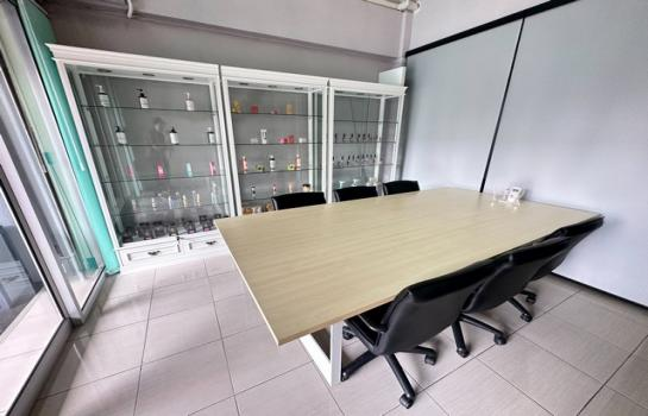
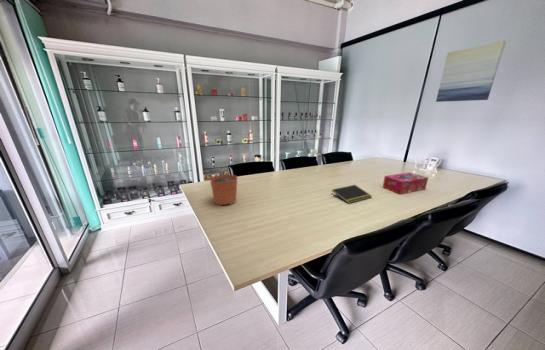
+ plant pot (224, 184)
+ wall art (466, 75)
+ tissue box (405, 182)
+ notepad (351, 193)
